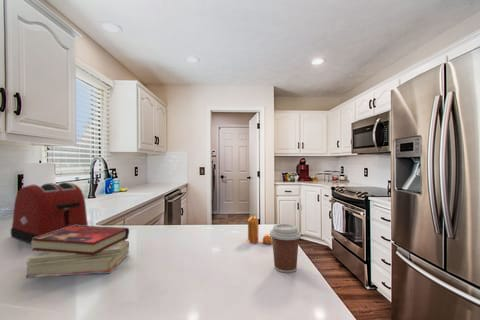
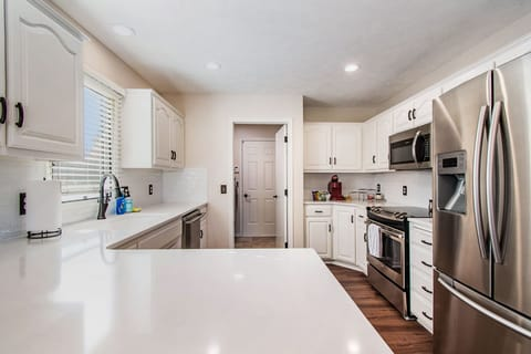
- toaster (51, 209)
- pepper shaker (257, 229)
- book (84, 248)
- coffee cup (285, 247)
